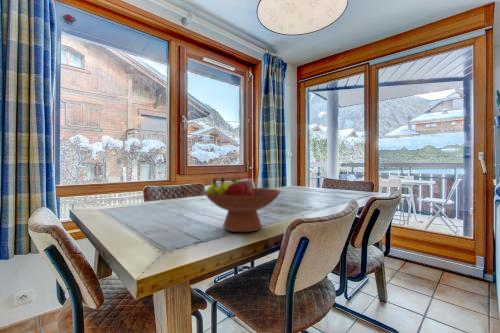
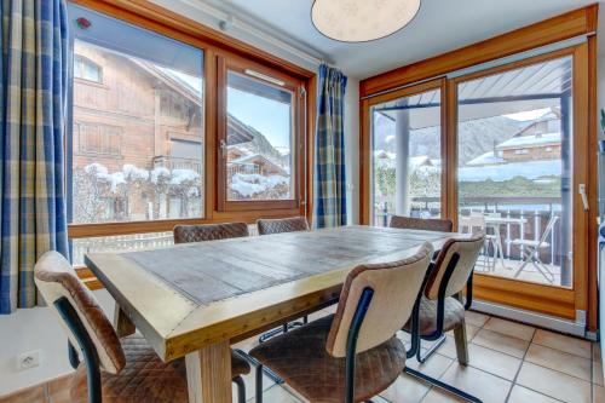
- fruit bowl (242, 202)
